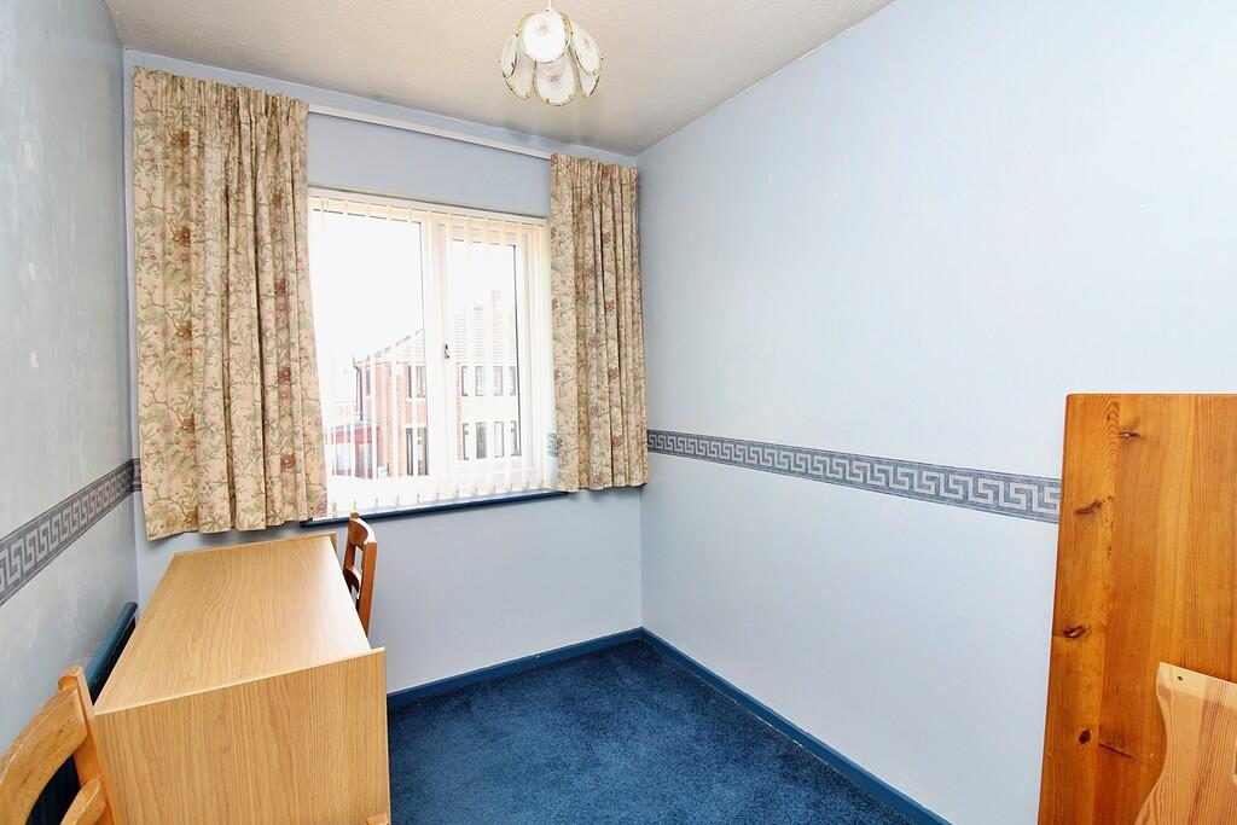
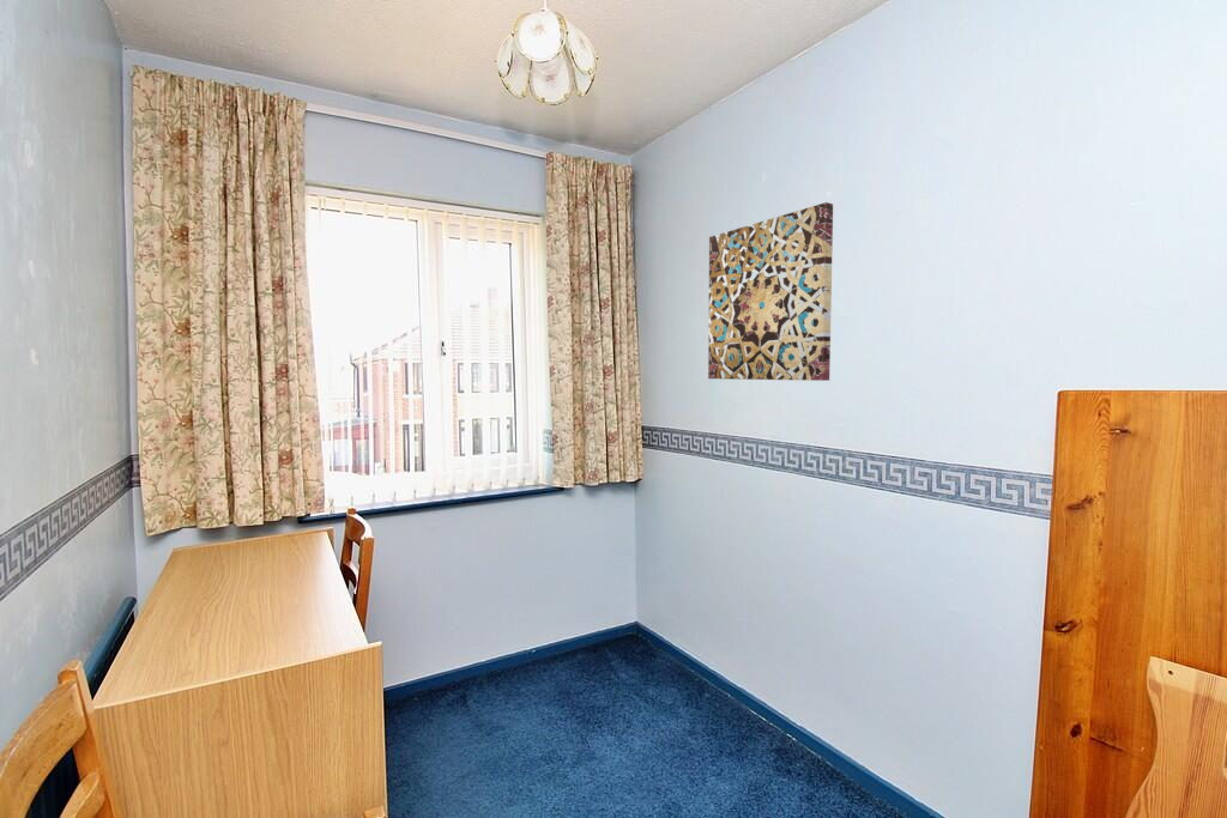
+ wall art (763, 301)
